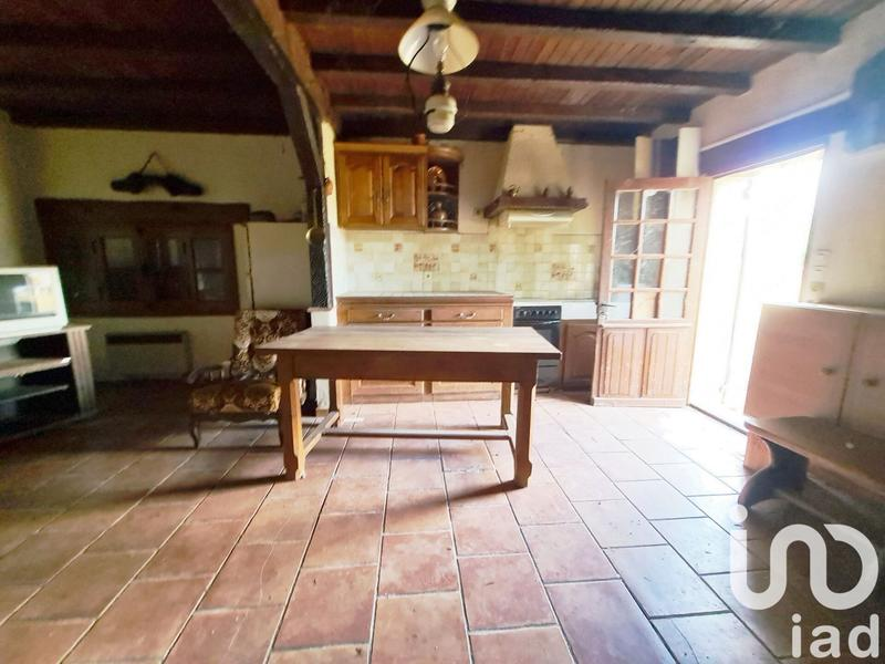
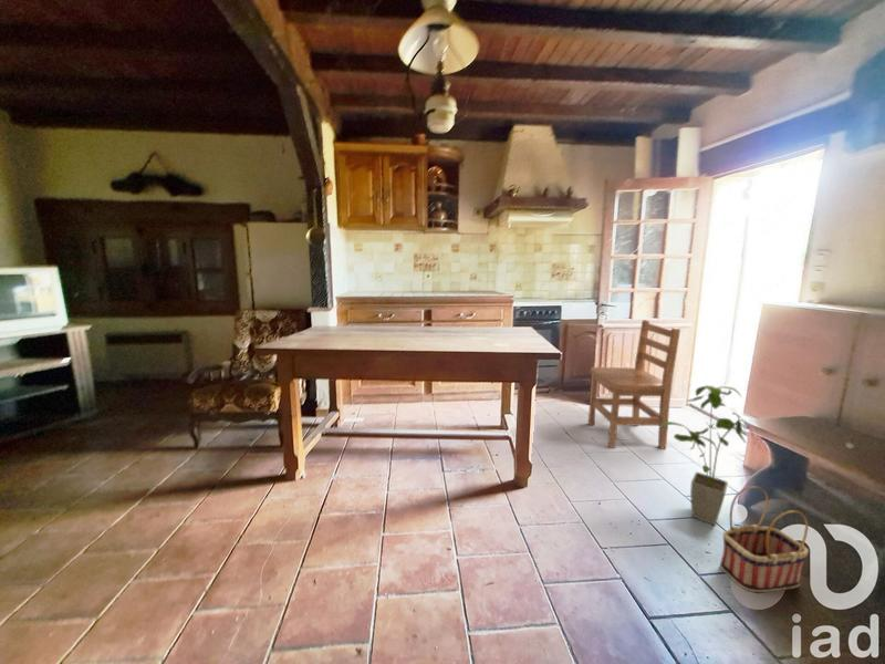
+ basket (764, 537)
+ house plant (700, 450)
+ wooden chair (628, 381)
